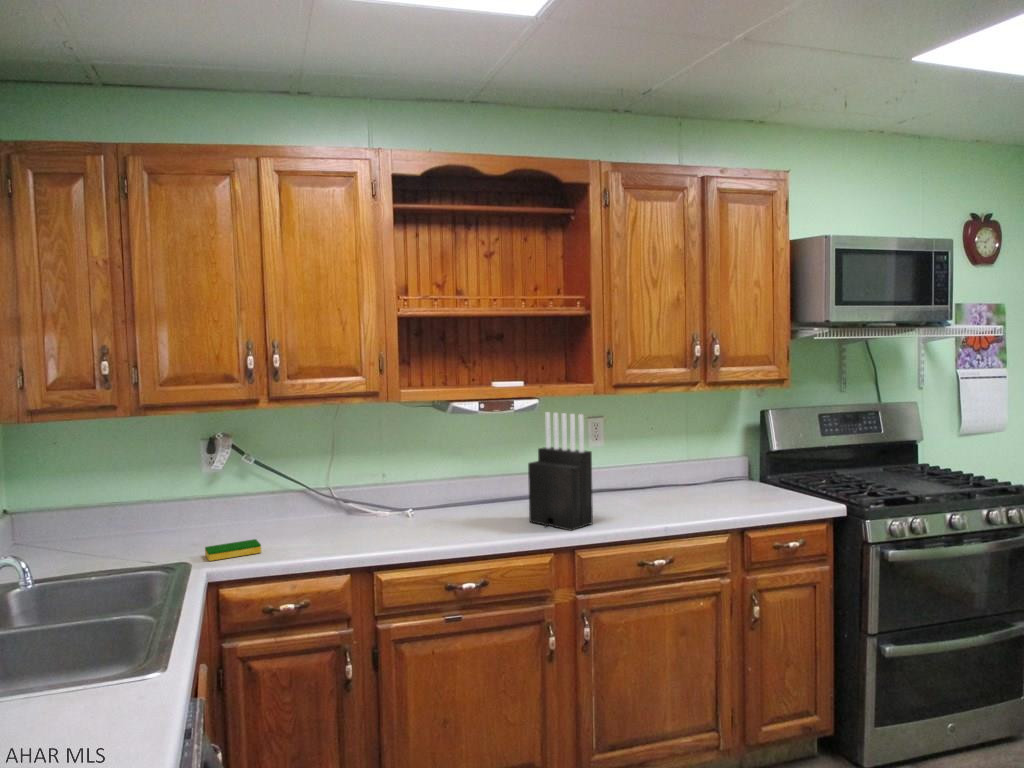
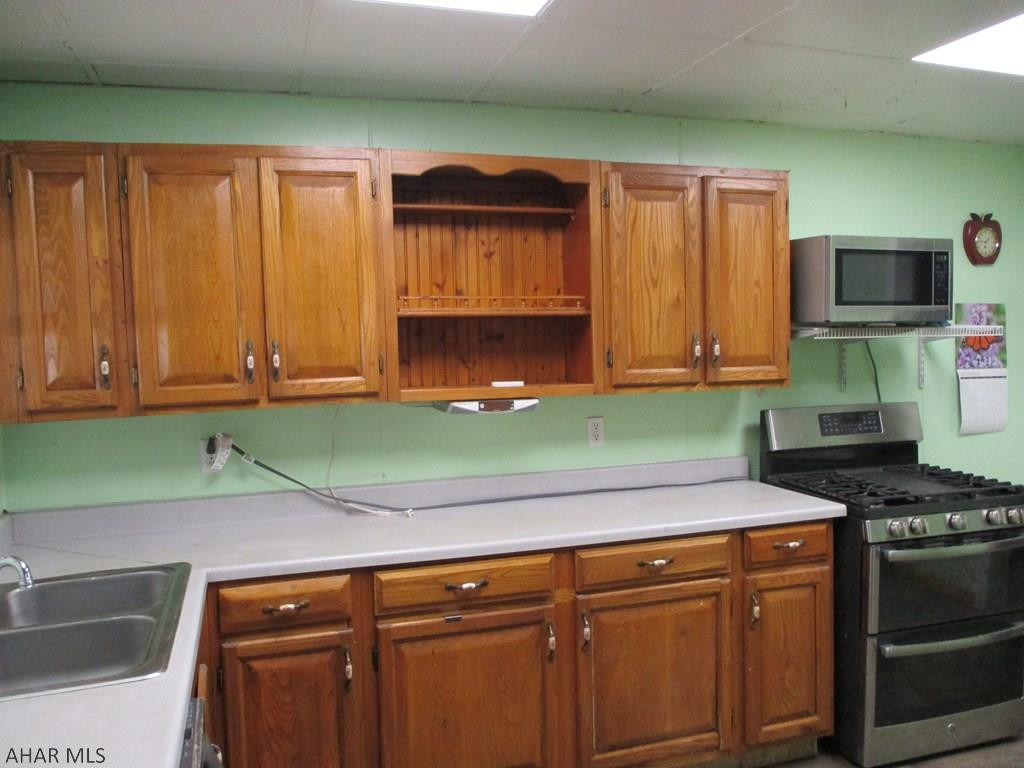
- knife block (557, 469)
- dish sponge (233, 549)
